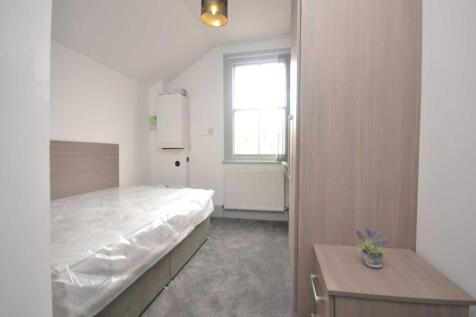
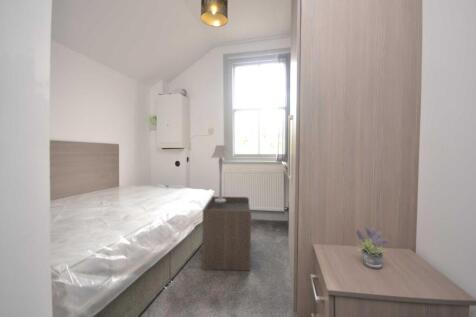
+ table lamp (220, 178)
+ nightstand (229, 228)
